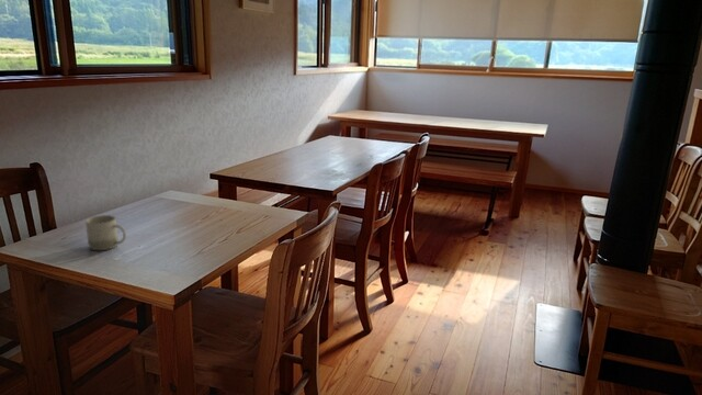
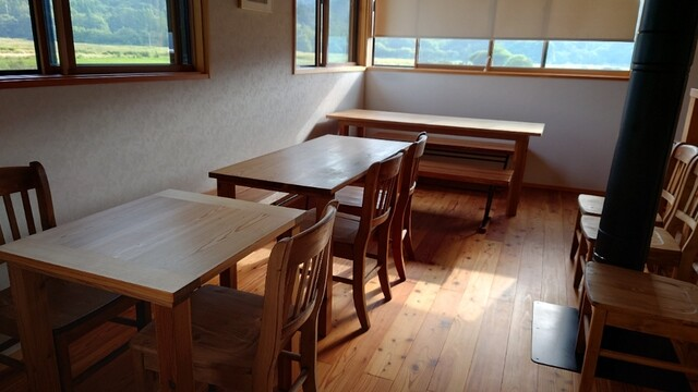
- cup (107, 233)
